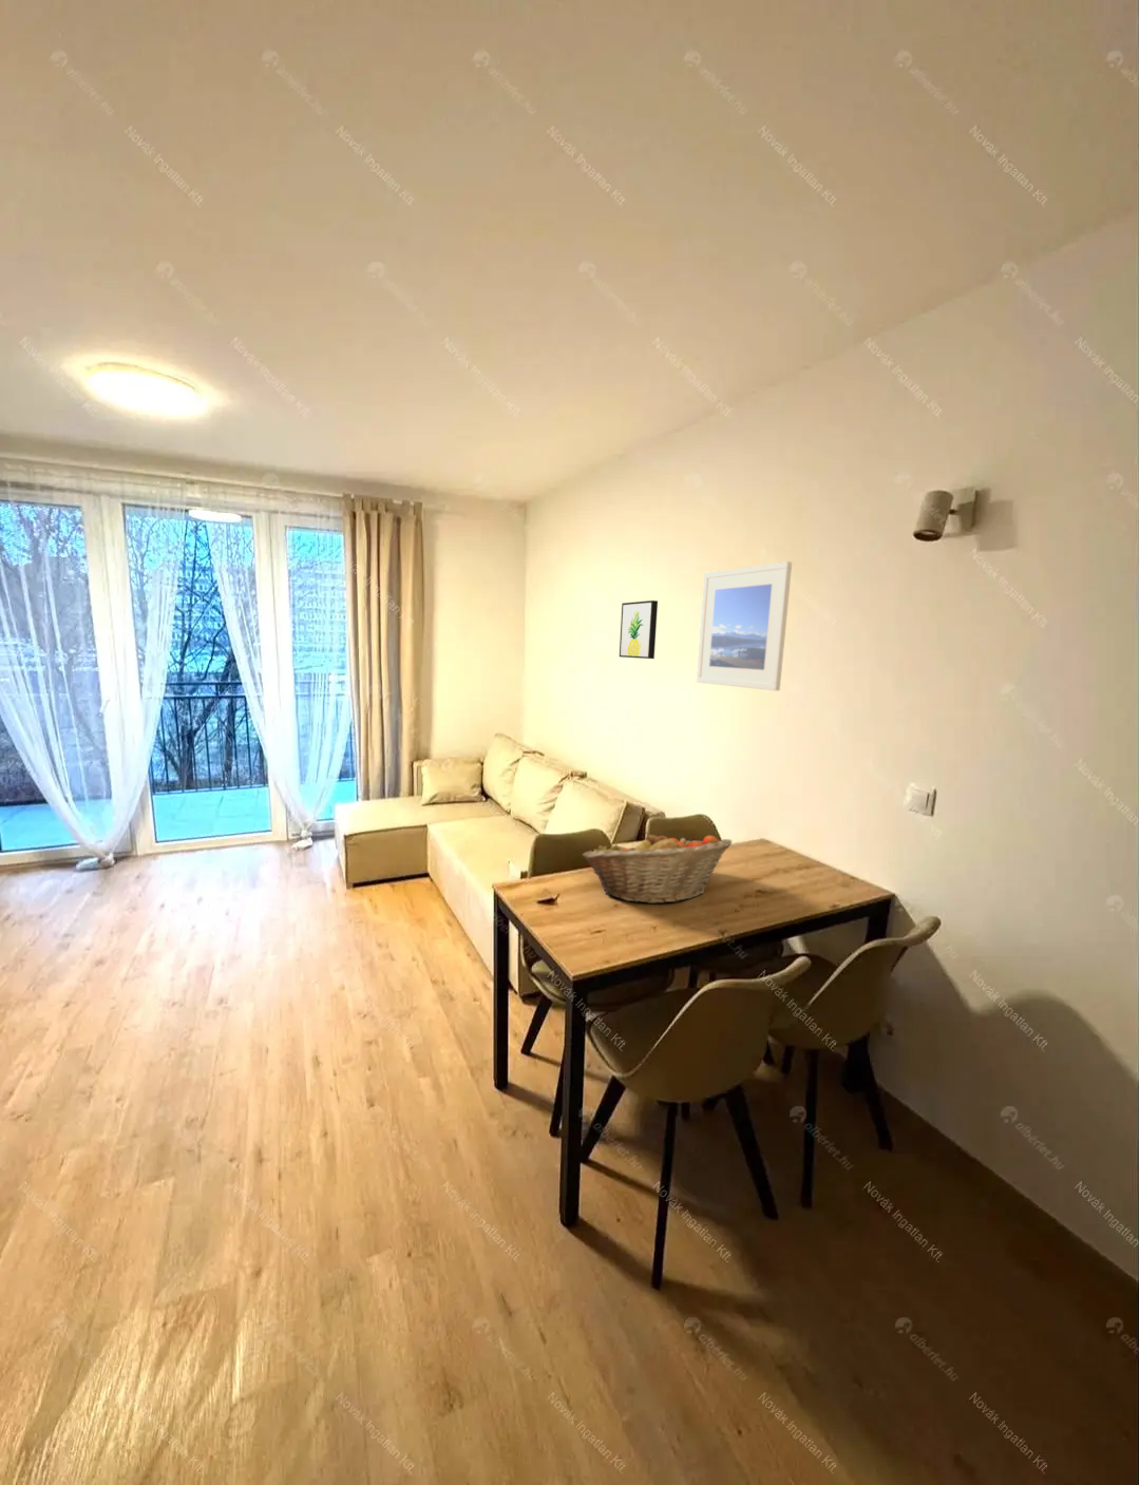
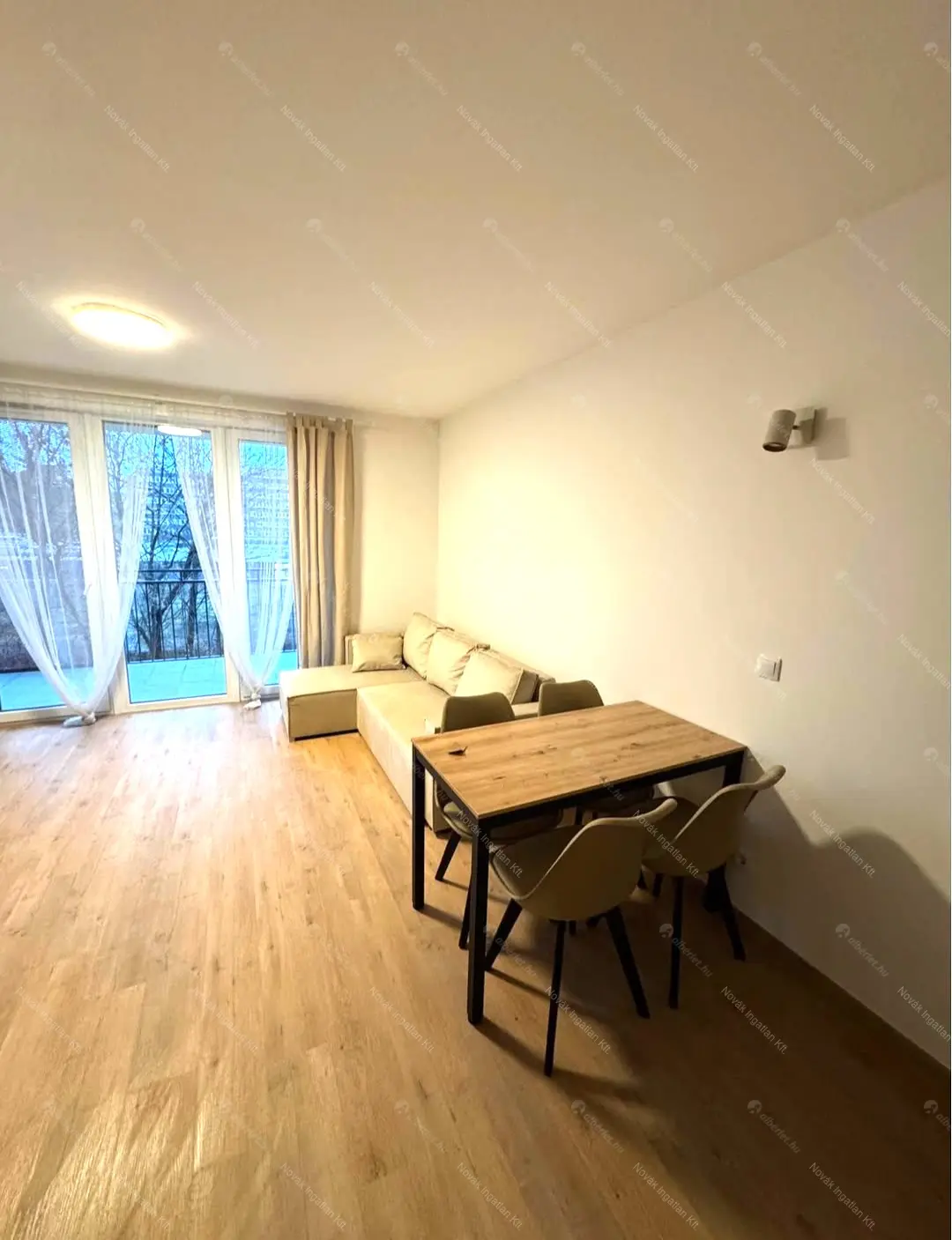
- wall art (637, 630)
- fruit basket (656, 859)
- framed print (739, 626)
